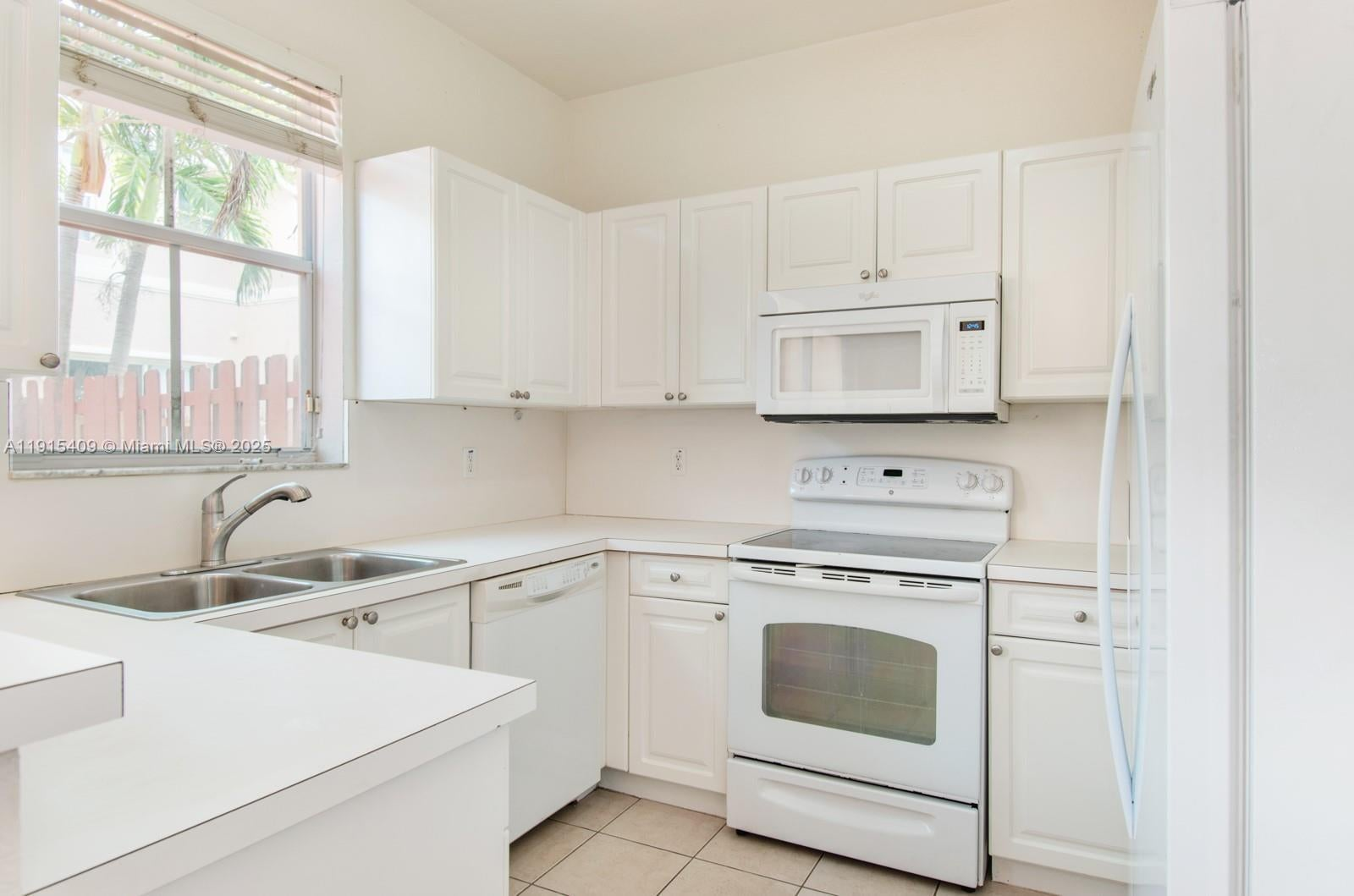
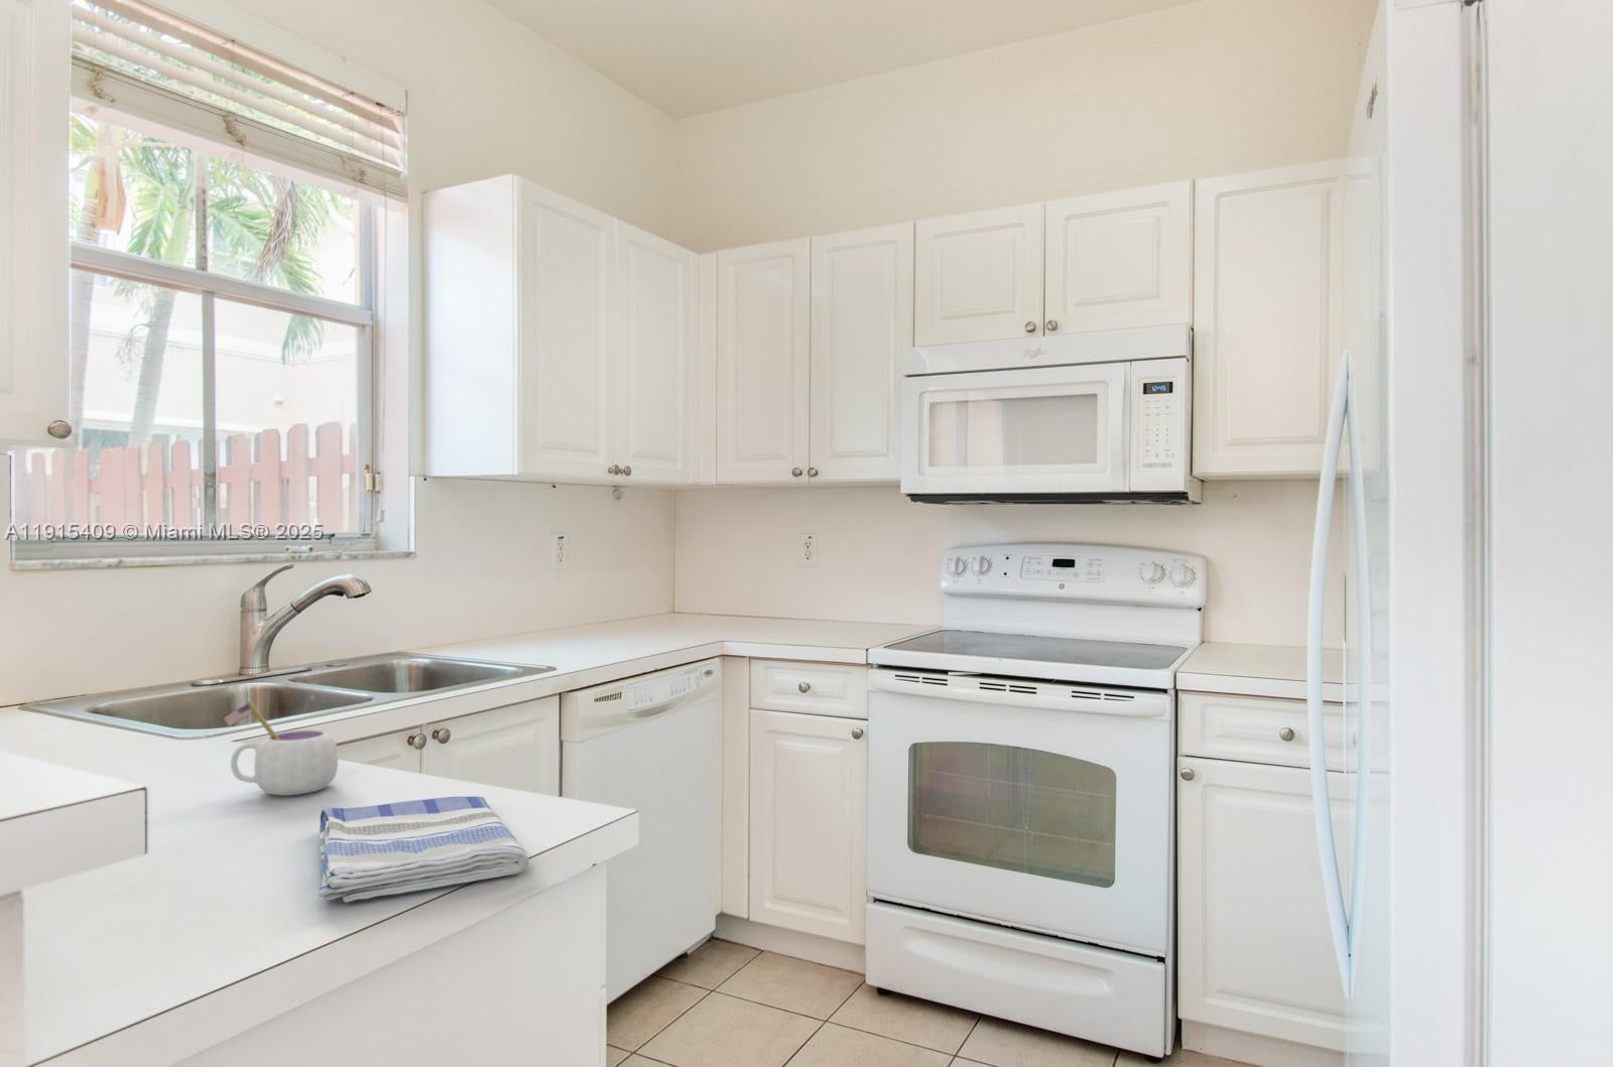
+ dish towel (417, 836)
+ mug (281, 743)
